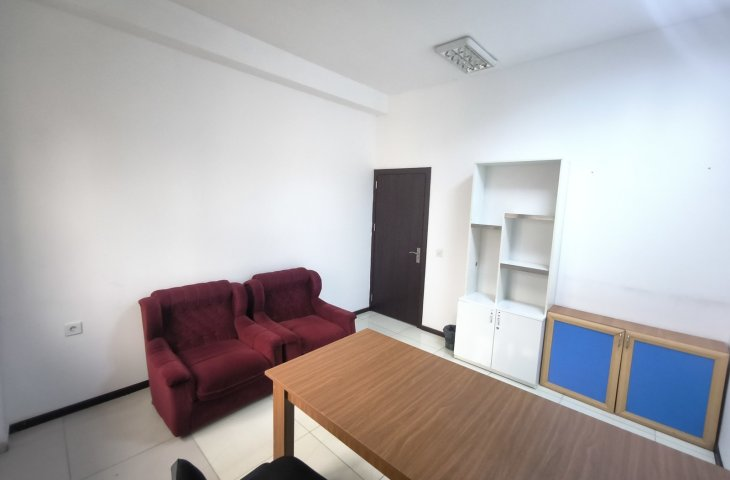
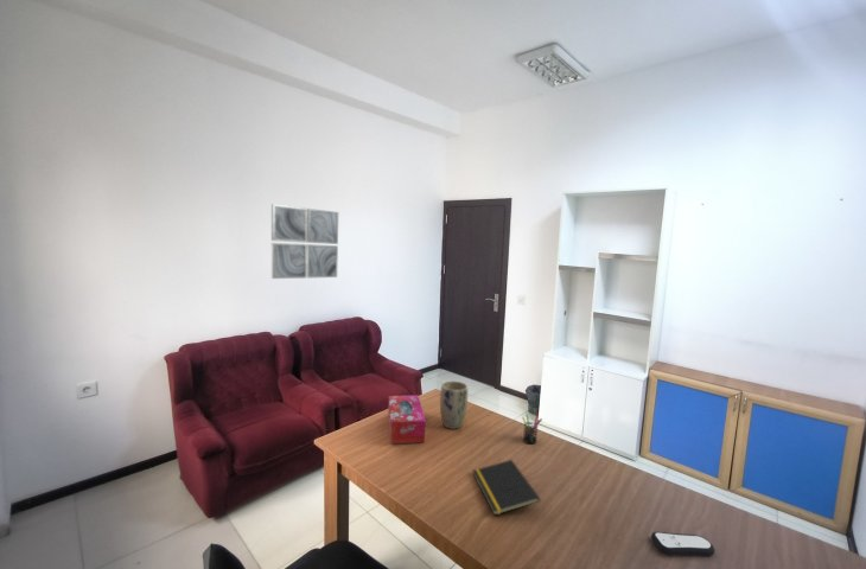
+ wall art (307, 242)
+ tissue box (405, 417)
+ pen holder (530, 426)
+ remote control (682, 543)
+ notepad (503, 484)
+ plant pot (453, 404)
